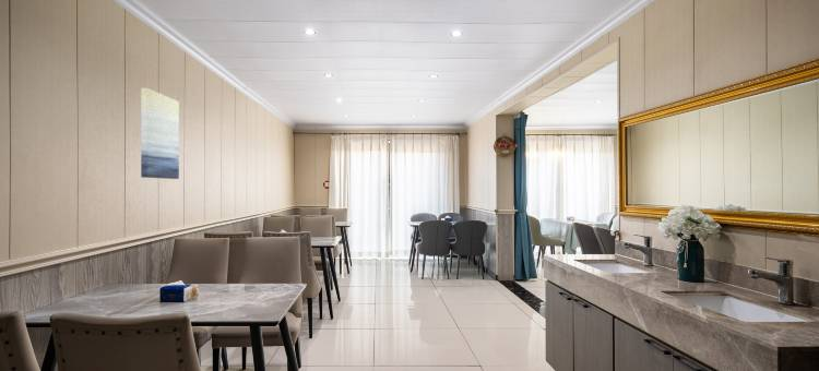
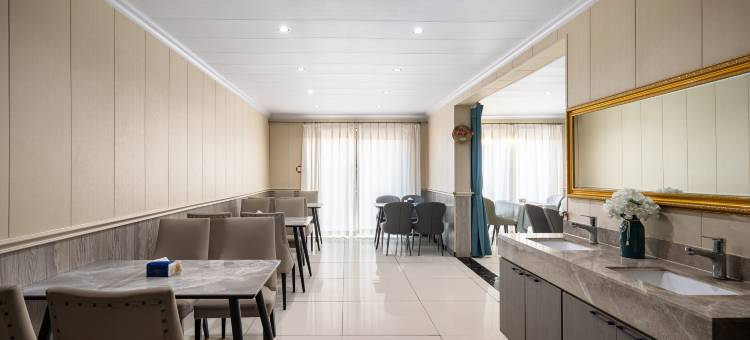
- wall art (161, 136)
